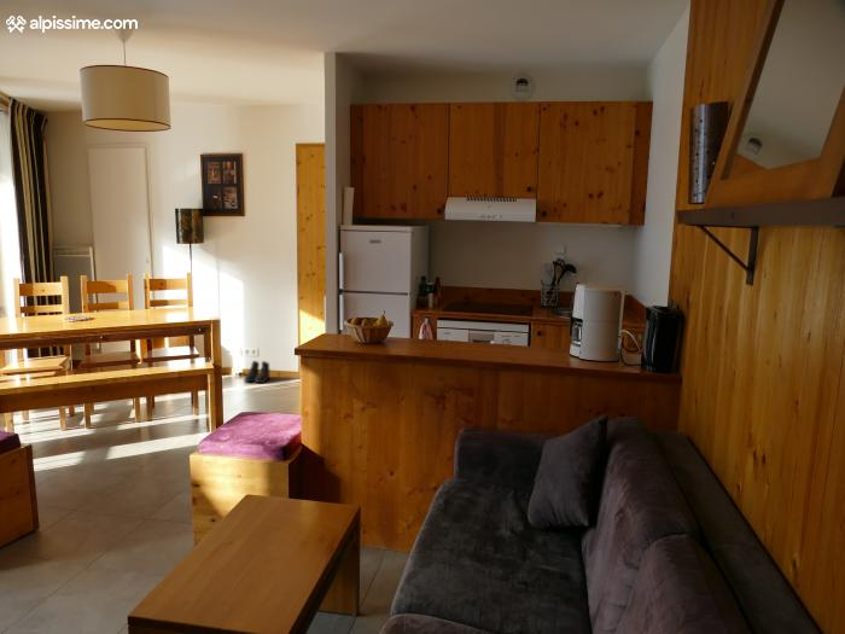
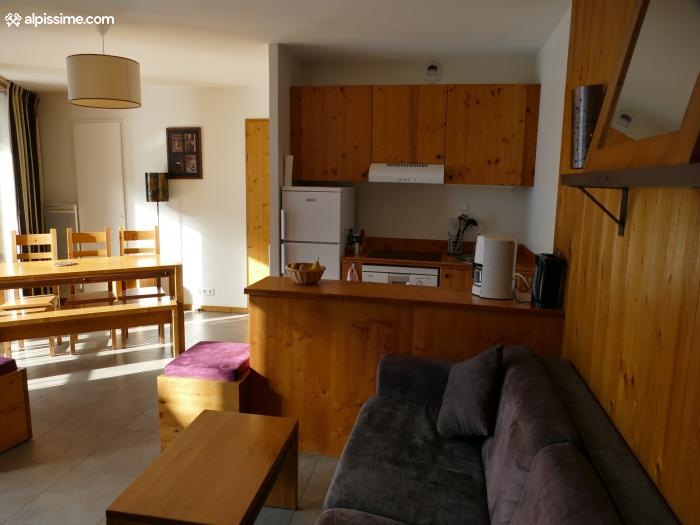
- boots (257, 371)
